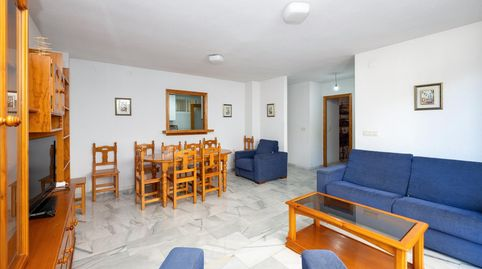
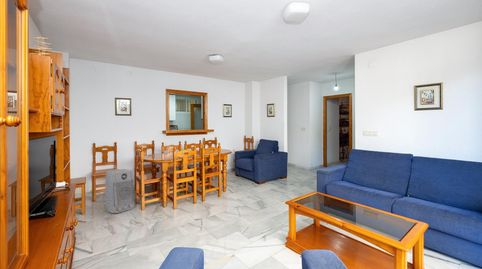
+ air purifier (119, 189)
